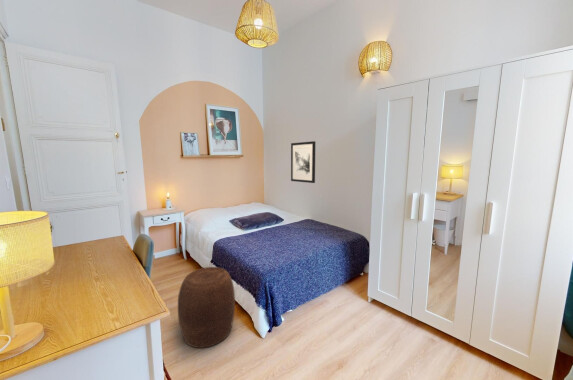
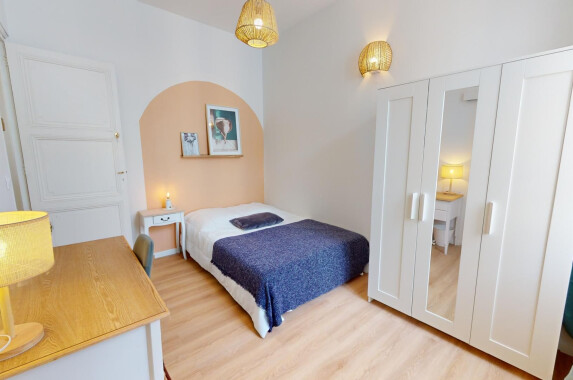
- wall art (302, 162)
- stool (207, 303)
